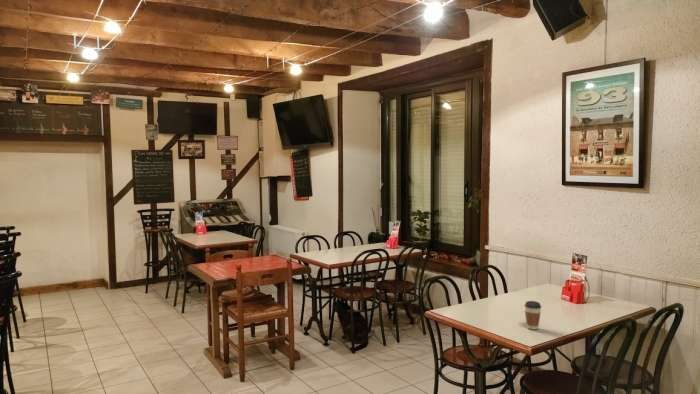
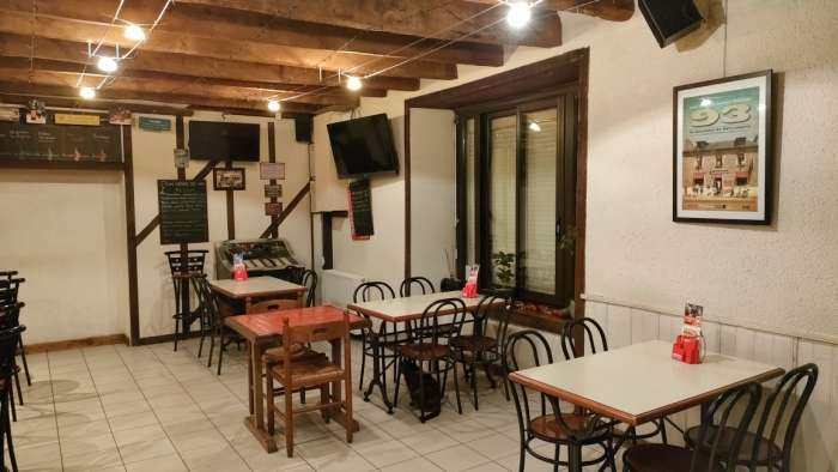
- coffee cup (532, 315)
